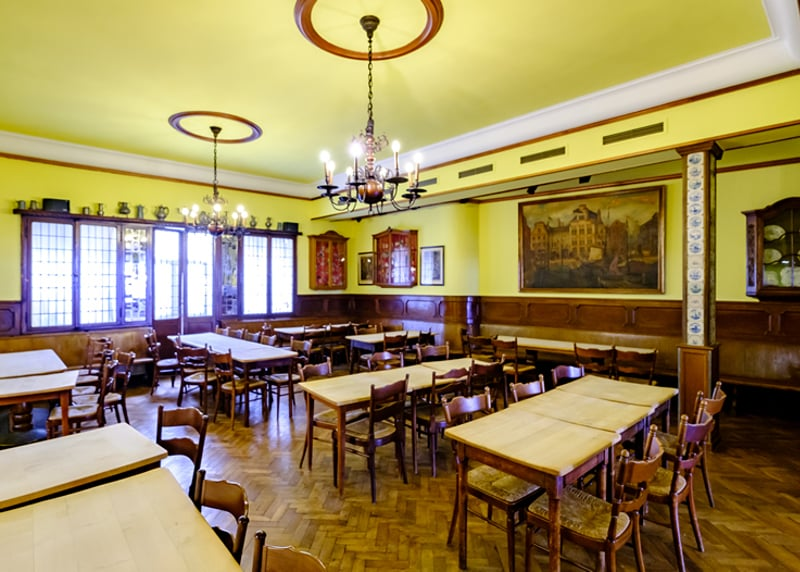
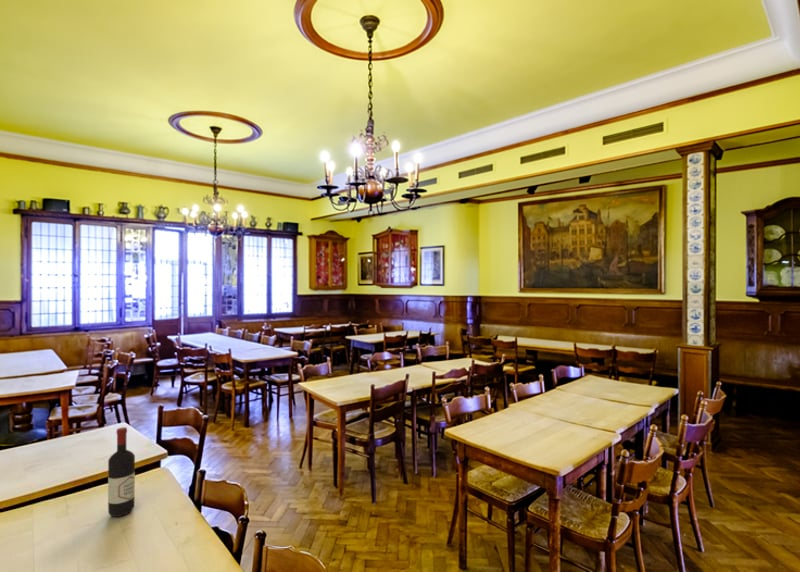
+ wine bottle (121, 470)
